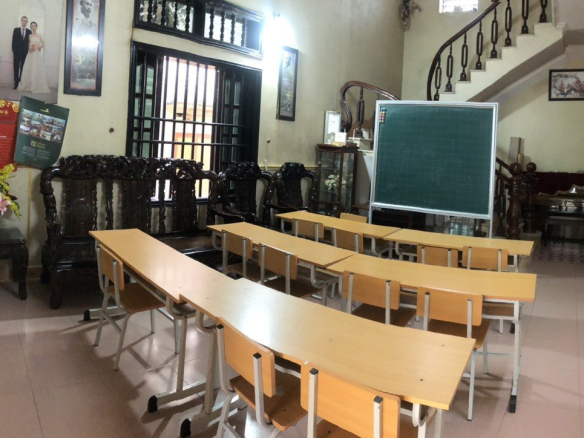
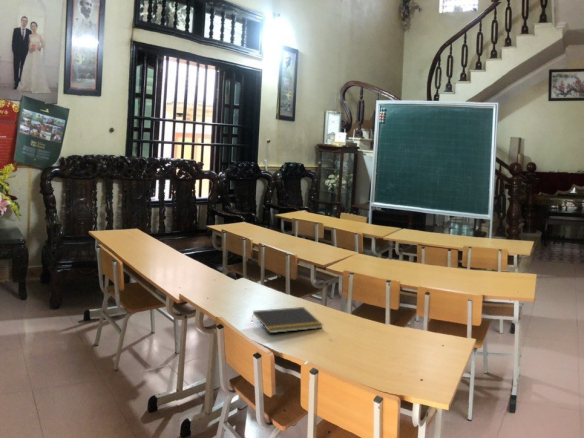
+ notepad (287, 319)
